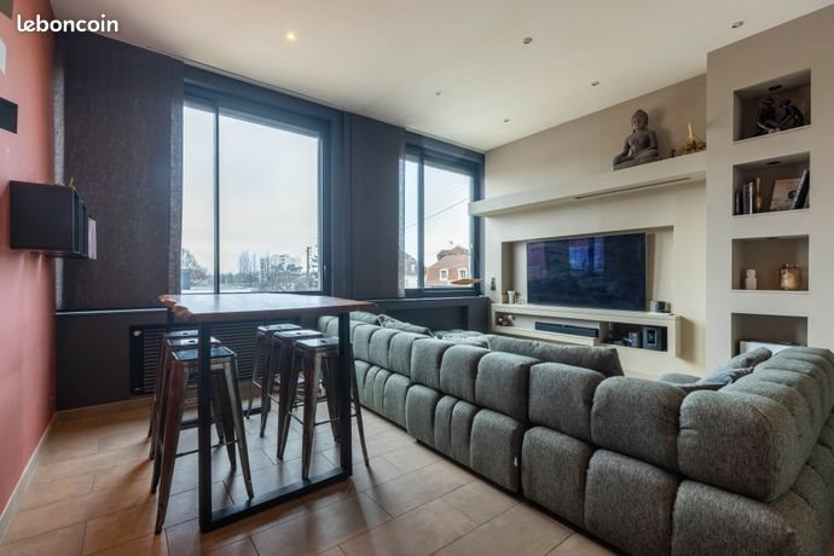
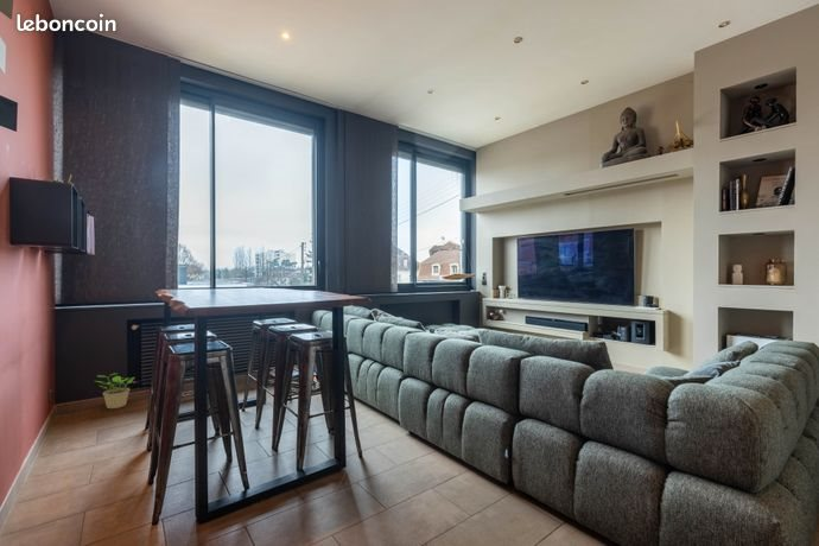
+ potted plant (115, 388)
